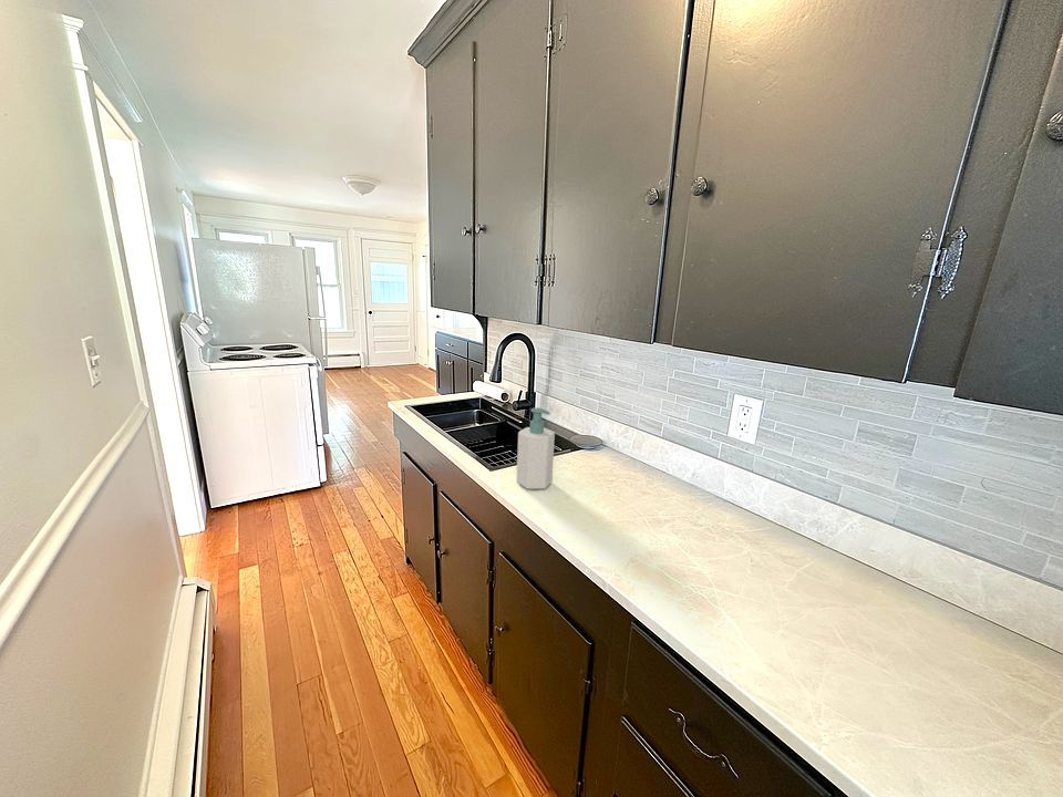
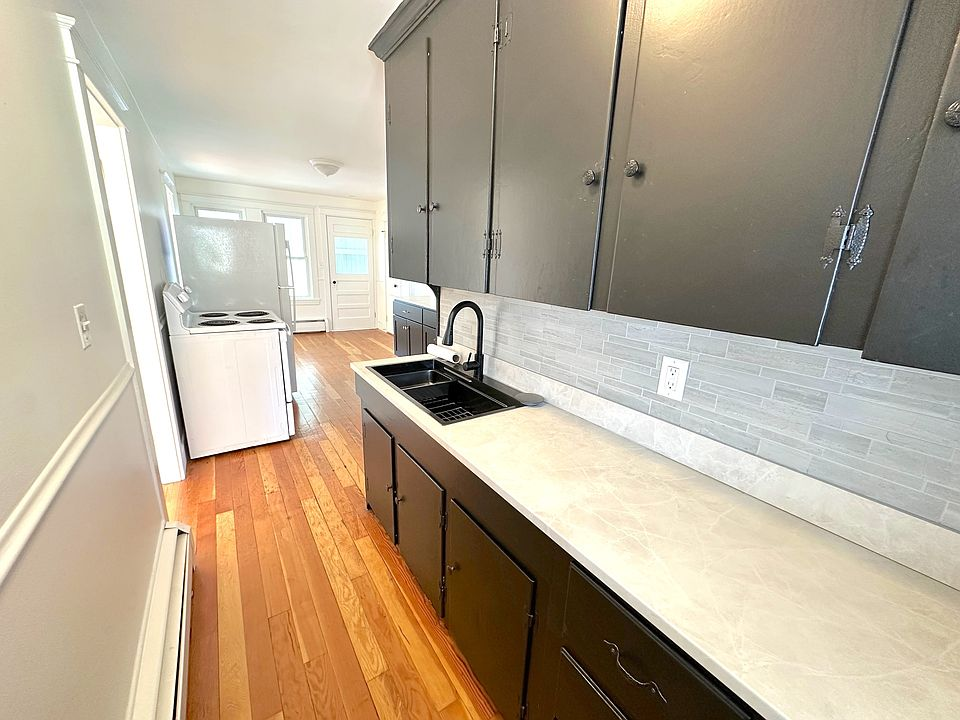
- soap bottle (536, 446)
